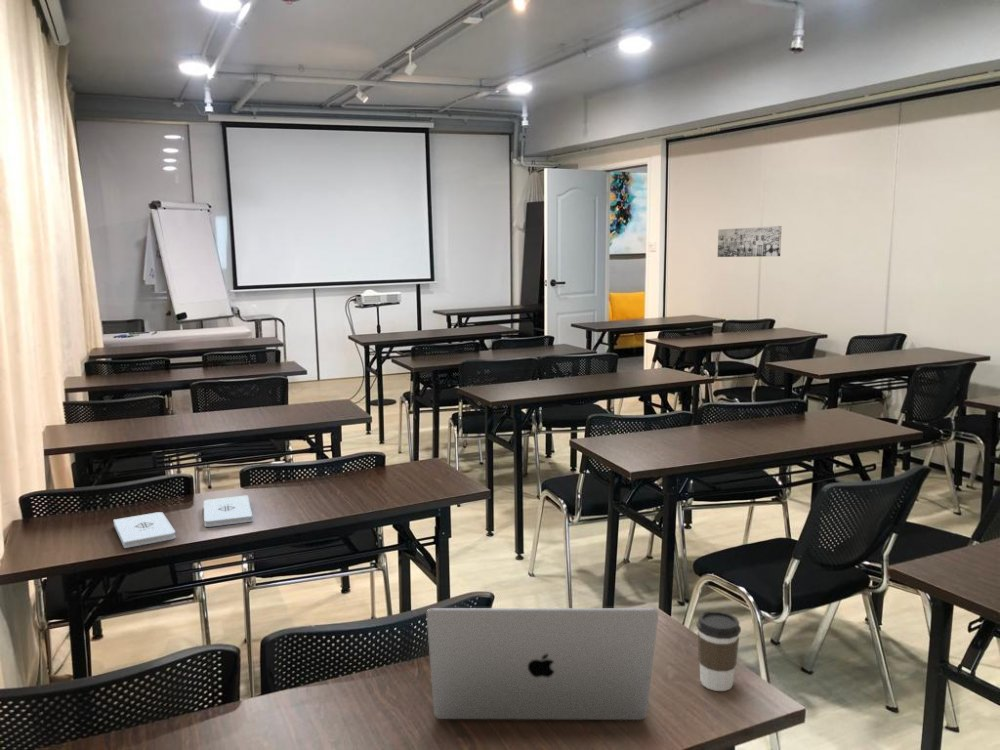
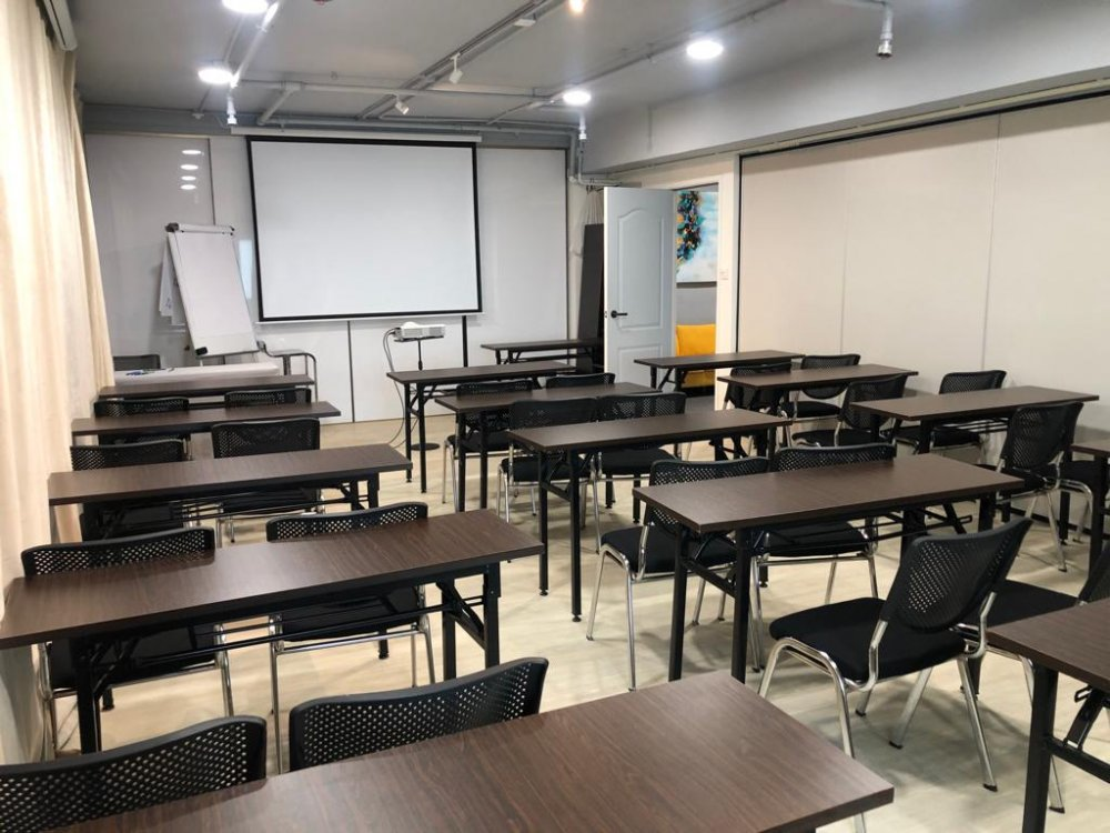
- wall art (747, 242)
- laptop (538, 630)
- coffee cup (717, 651)
- notepad (144, 528)
- notepad (227, 510)
